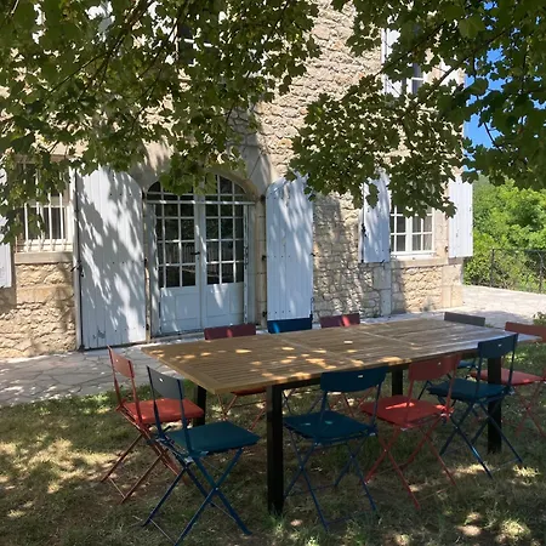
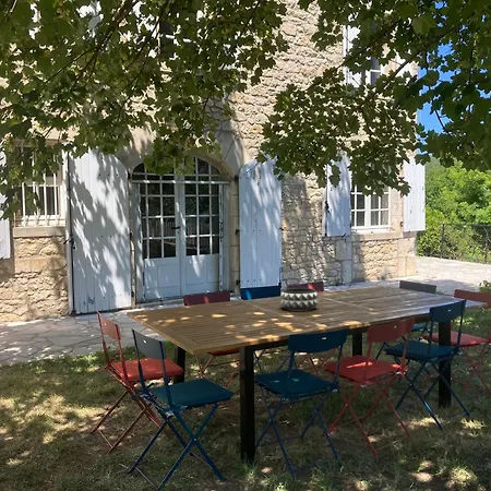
+ decorative bowl (299, 298)
